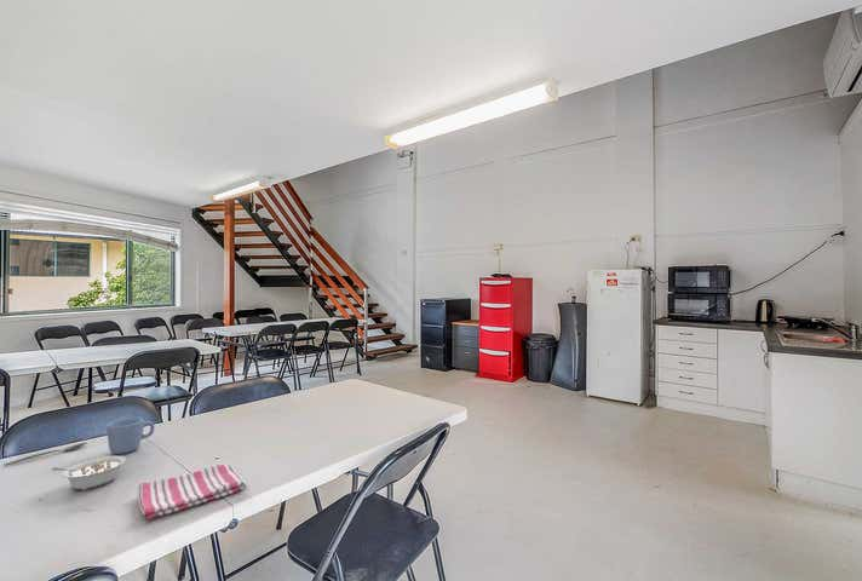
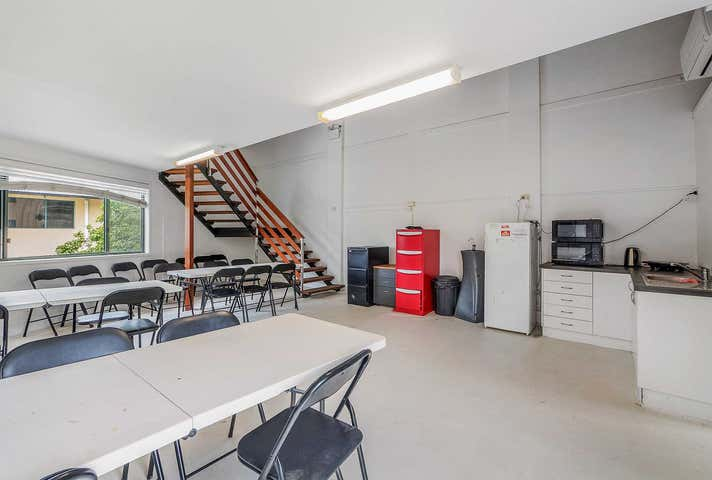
- spoon (47, 453)
- legume (92, 472)
- mug (131, 435)
- dish towel (192, 485)
